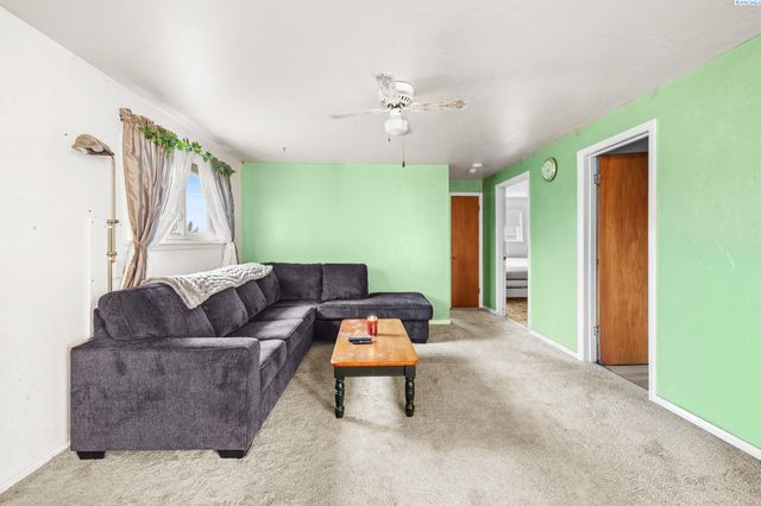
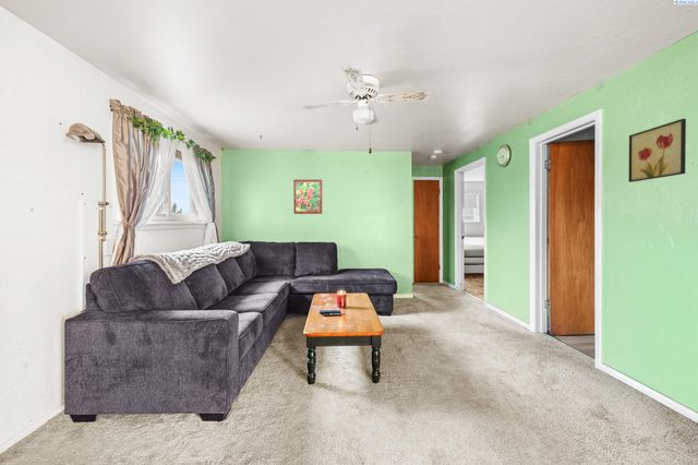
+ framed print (308, 196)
+ wall art (655, 153)
